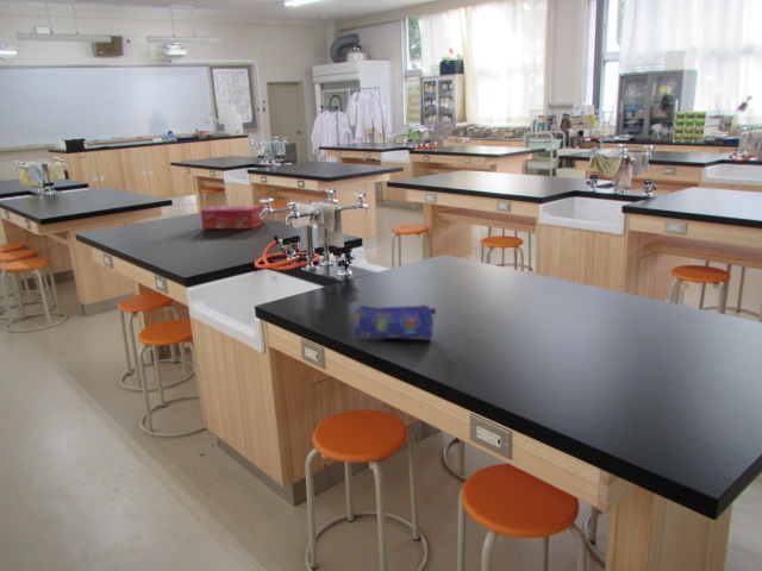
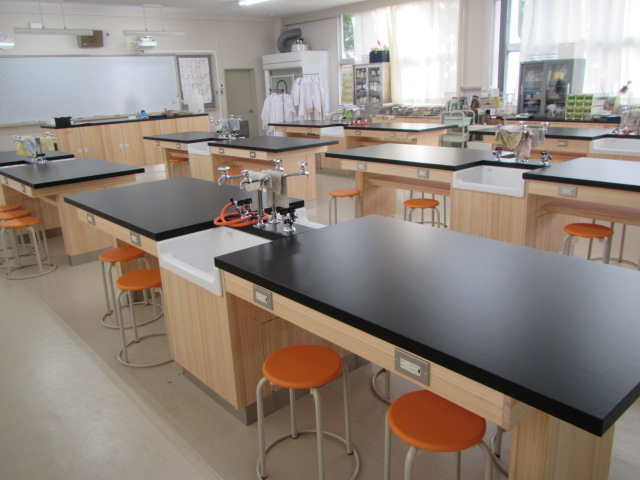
- pencil case (393, 320)
- tissue box (232, 217)
